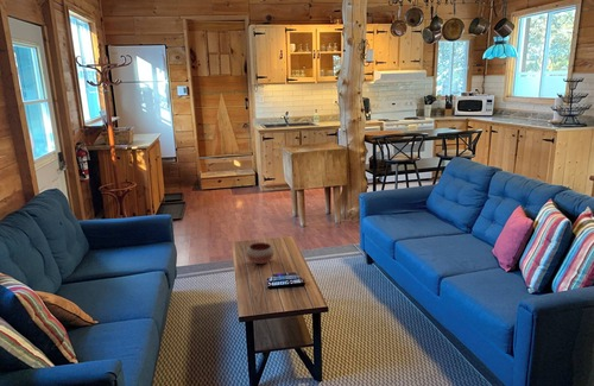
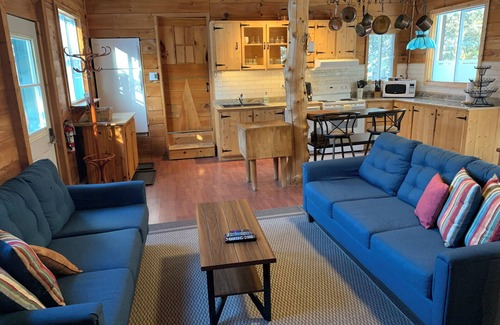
- bowl (260, 253)
